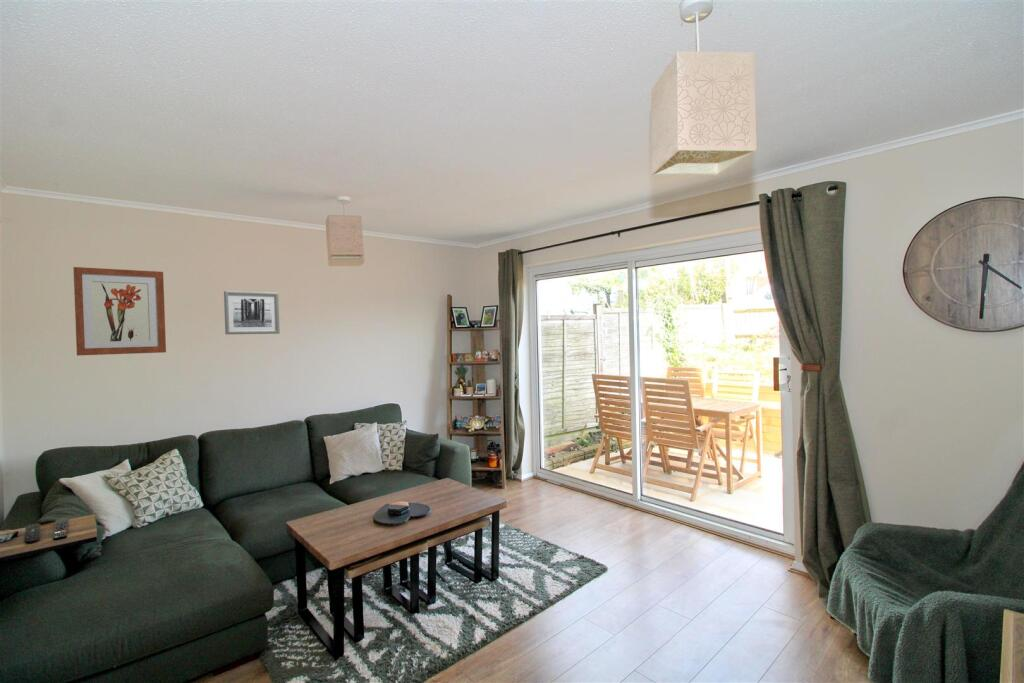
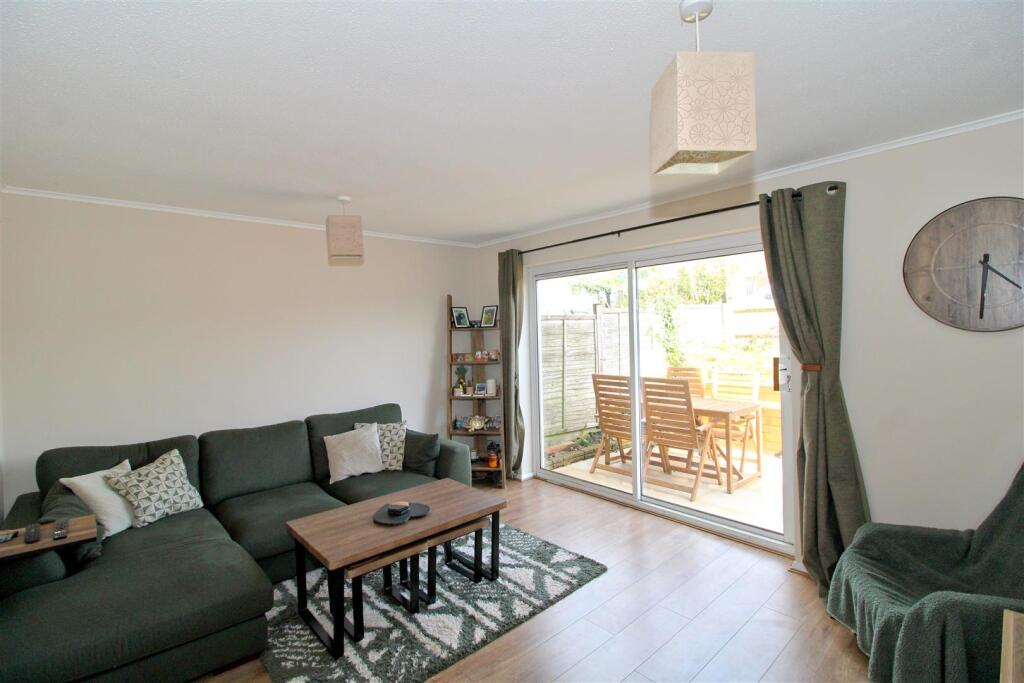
- wall art (121, 311)
- wall art (252, 313)
